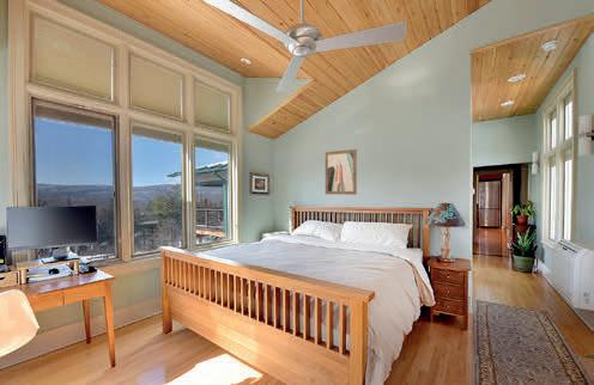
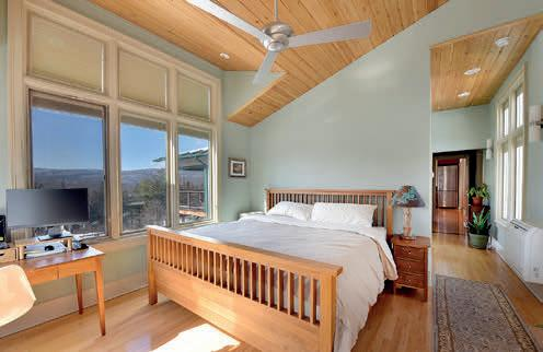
- wall art (340, 172)
